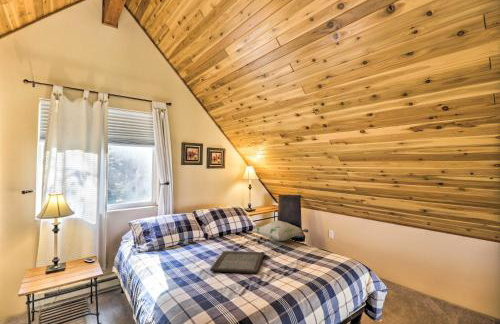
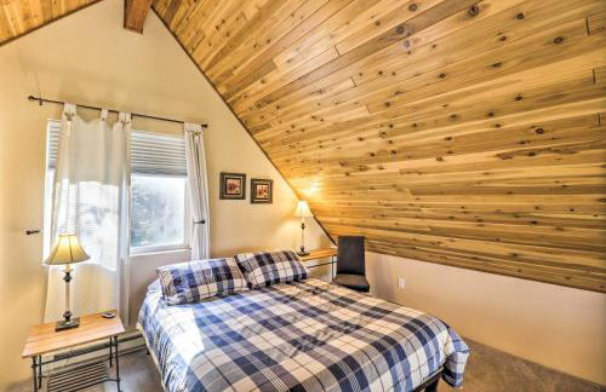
- serving tray (238, 260)
- decorative pillow (280, 230)
